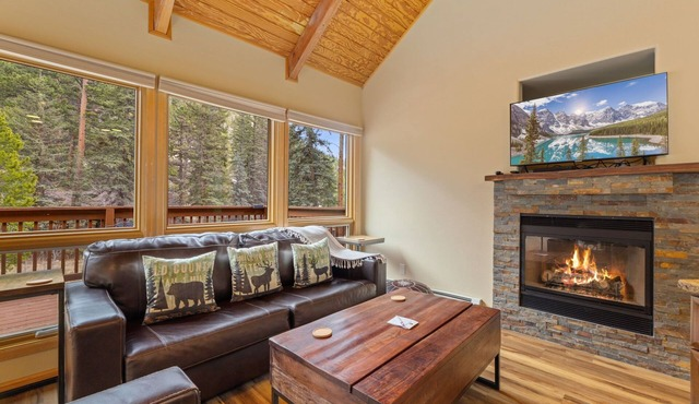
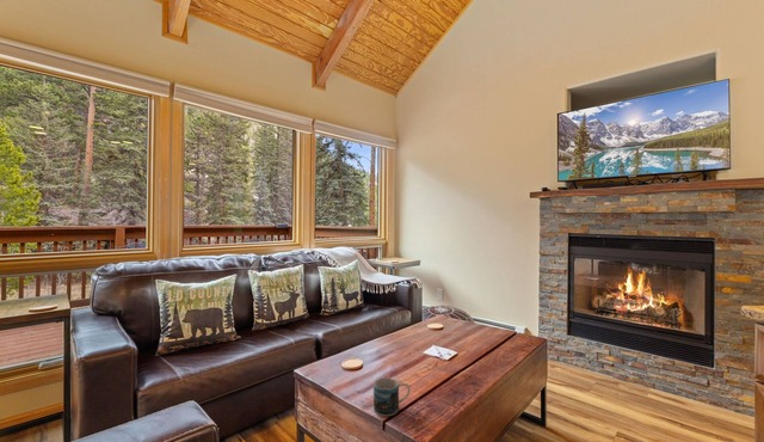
+ mug (392, 395)
